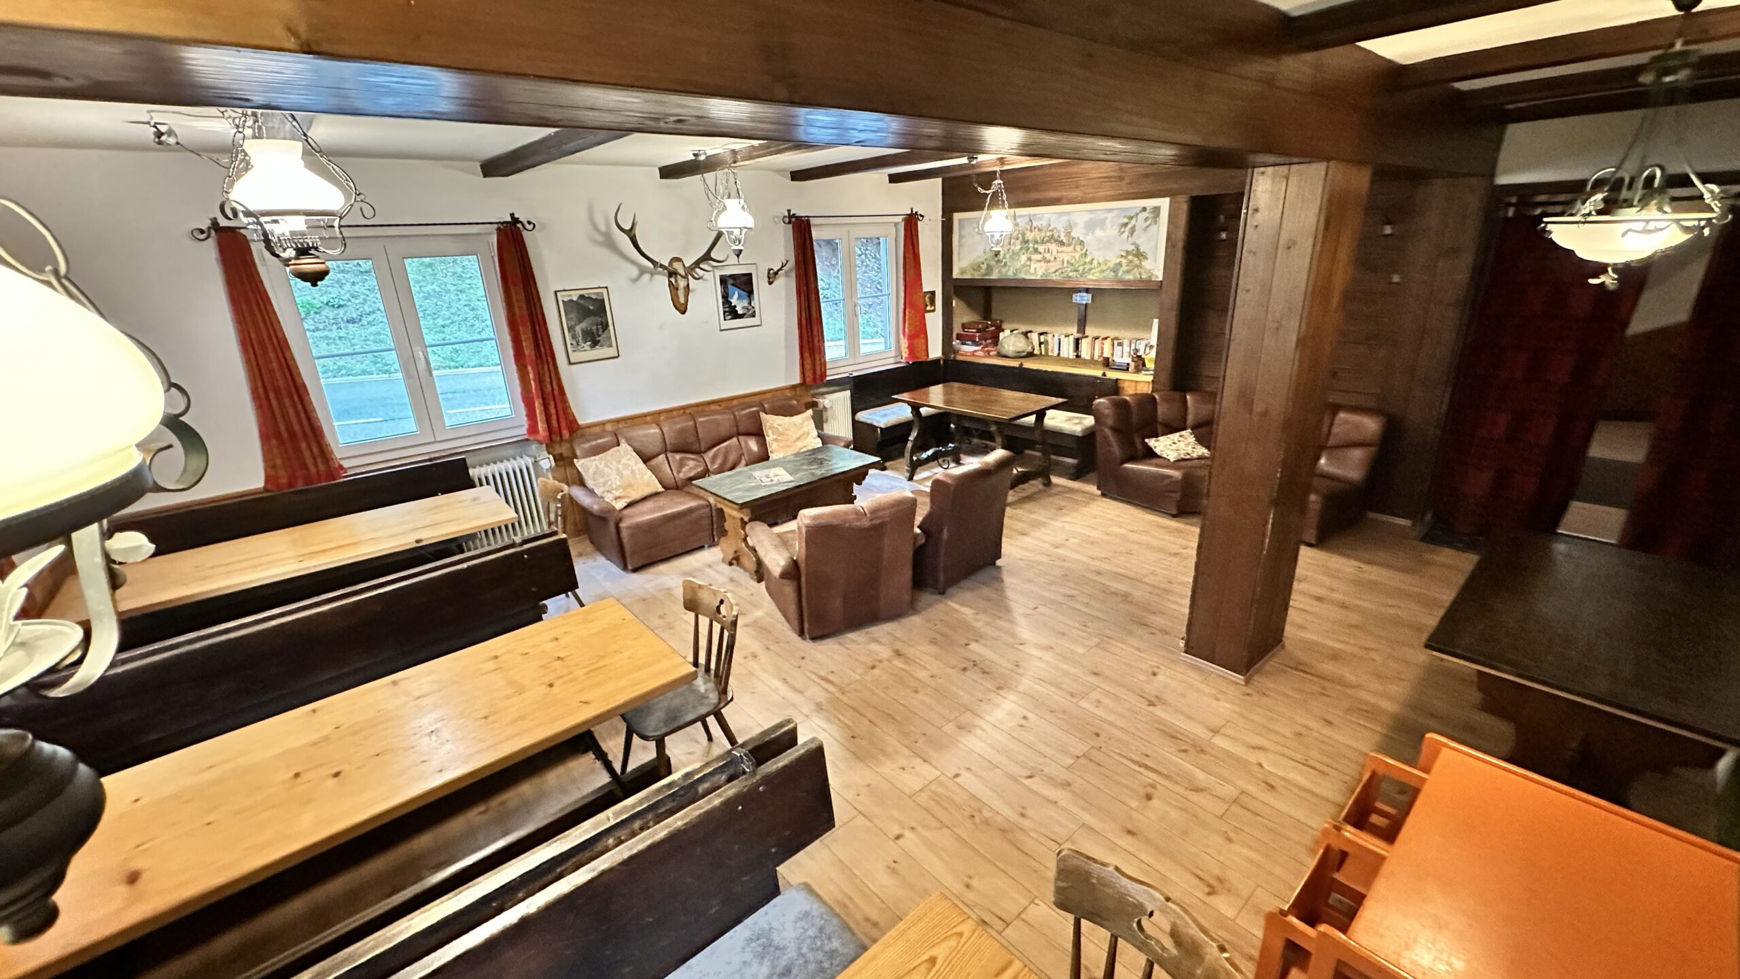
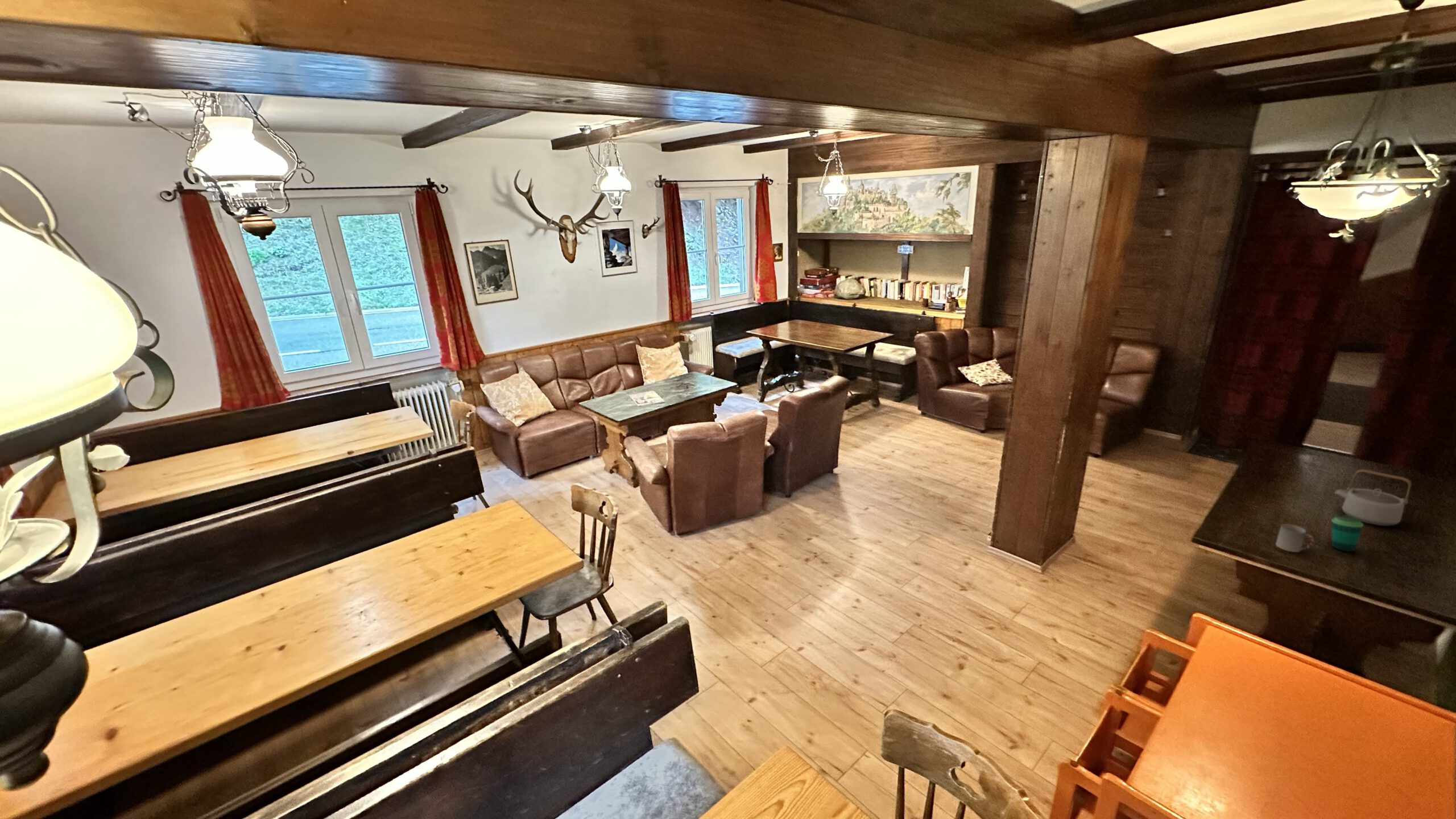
+ cup (1296, 540)
+ cup (1344, 532)
+ teapot (1371, 495)
